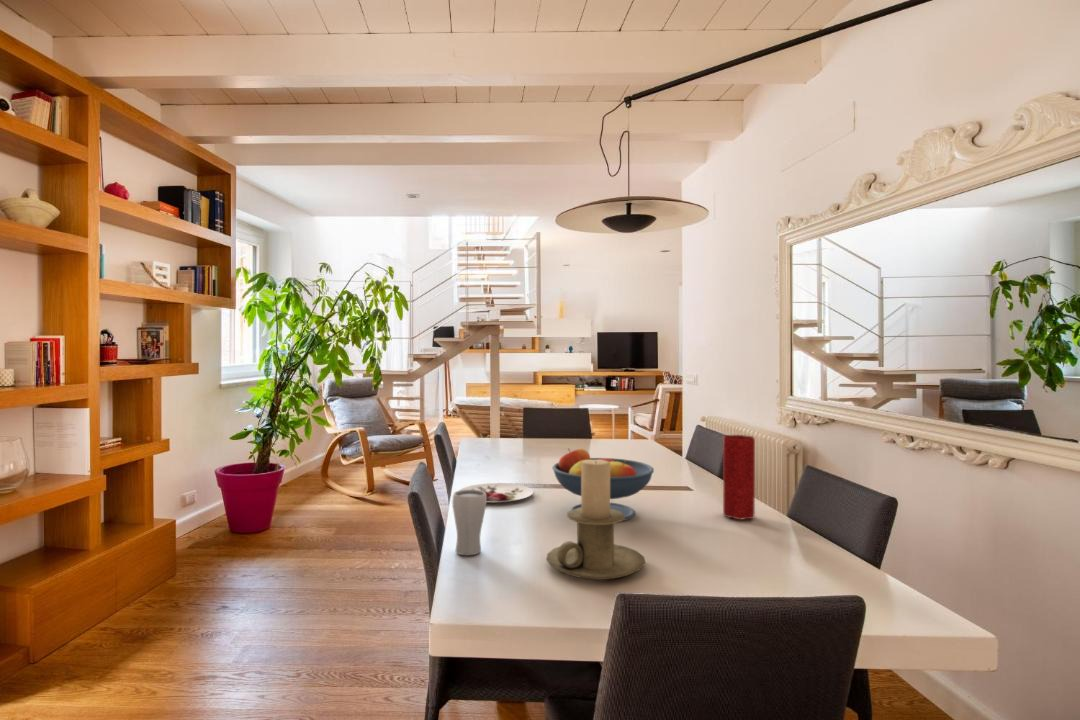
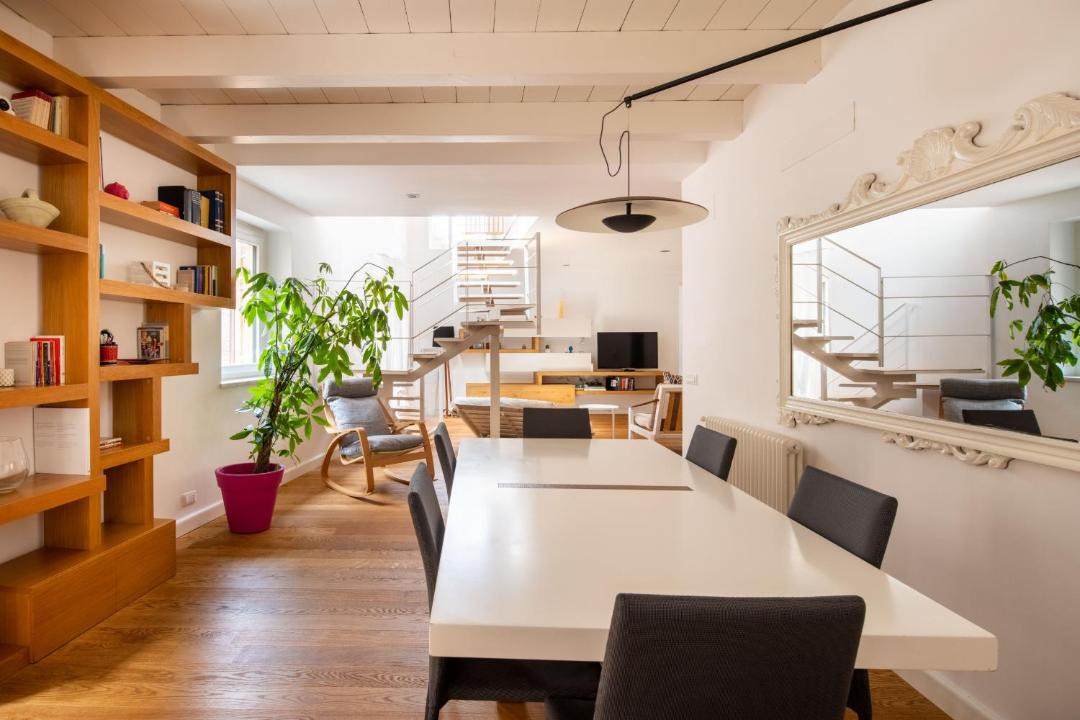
- fruit bowl (610, 481)
- candle holder (595, 512)
- vase (738, 476)
- plate (495, 491)
- drinking glass (469, 522)
